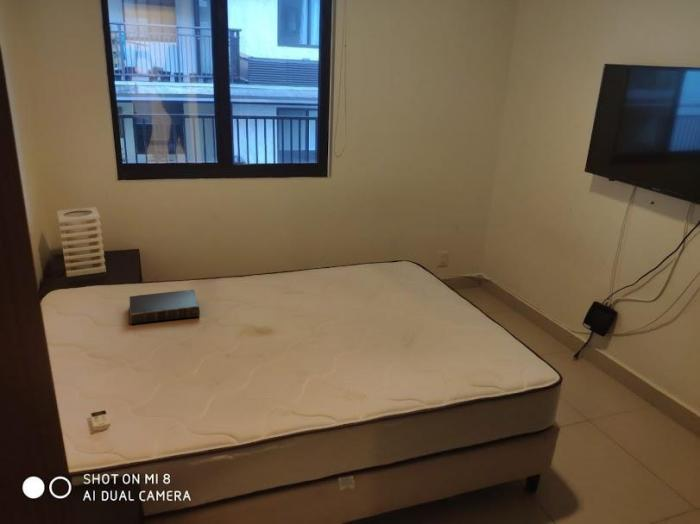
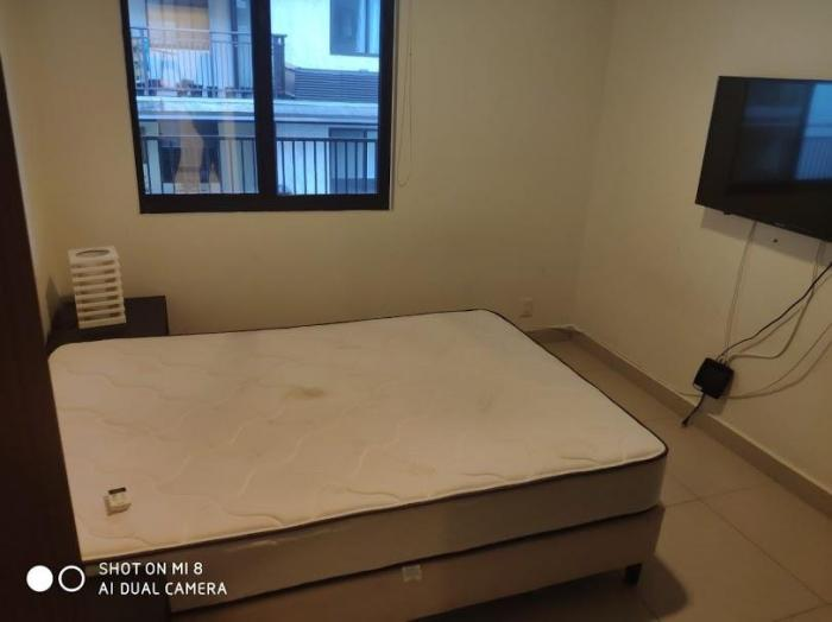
- book (164, 306)
